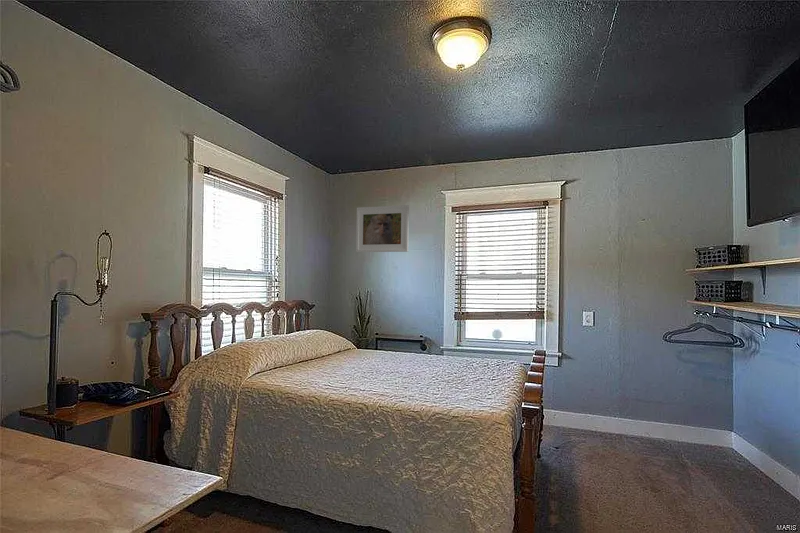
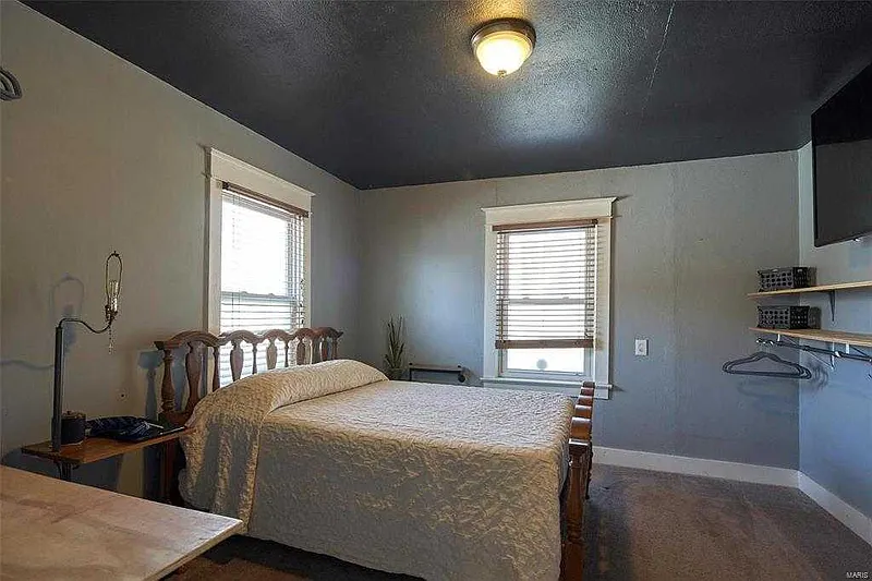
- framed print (382, 229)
